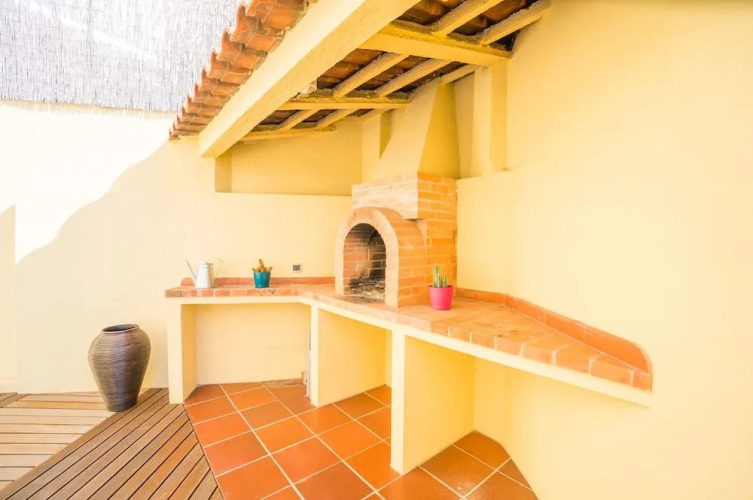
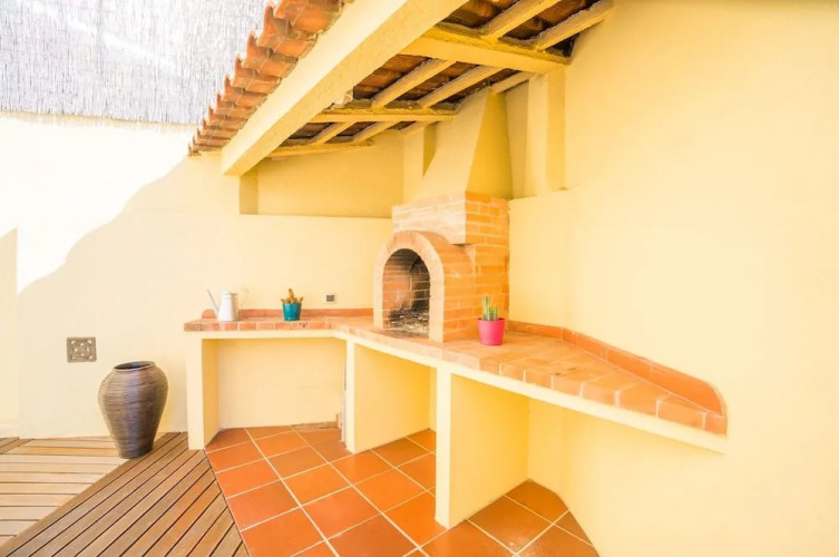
+ wall ornament (81, 350)
